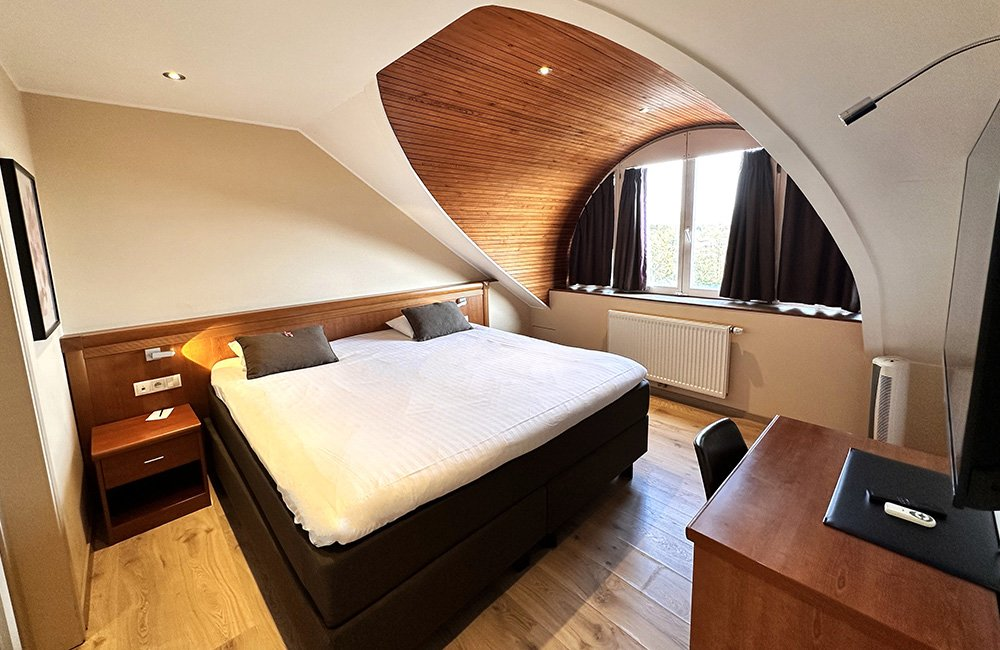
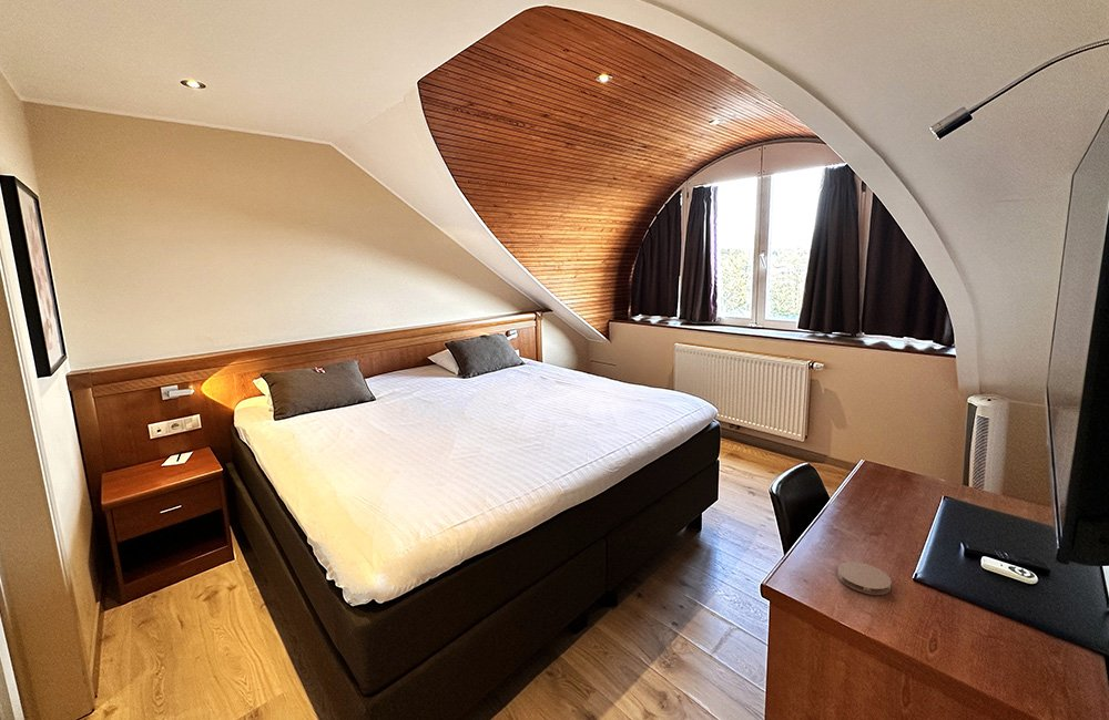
+ coaster (863, 577)
